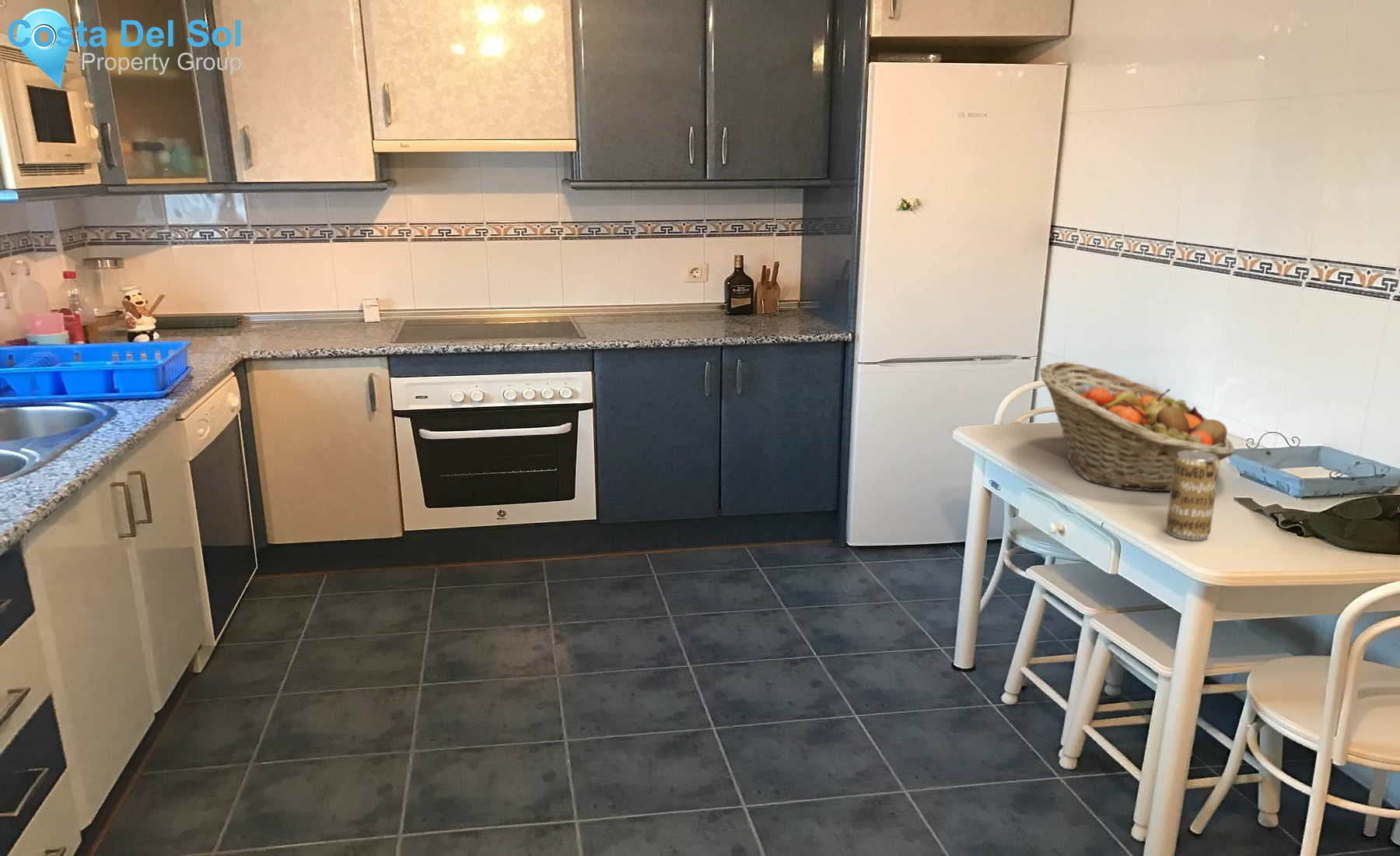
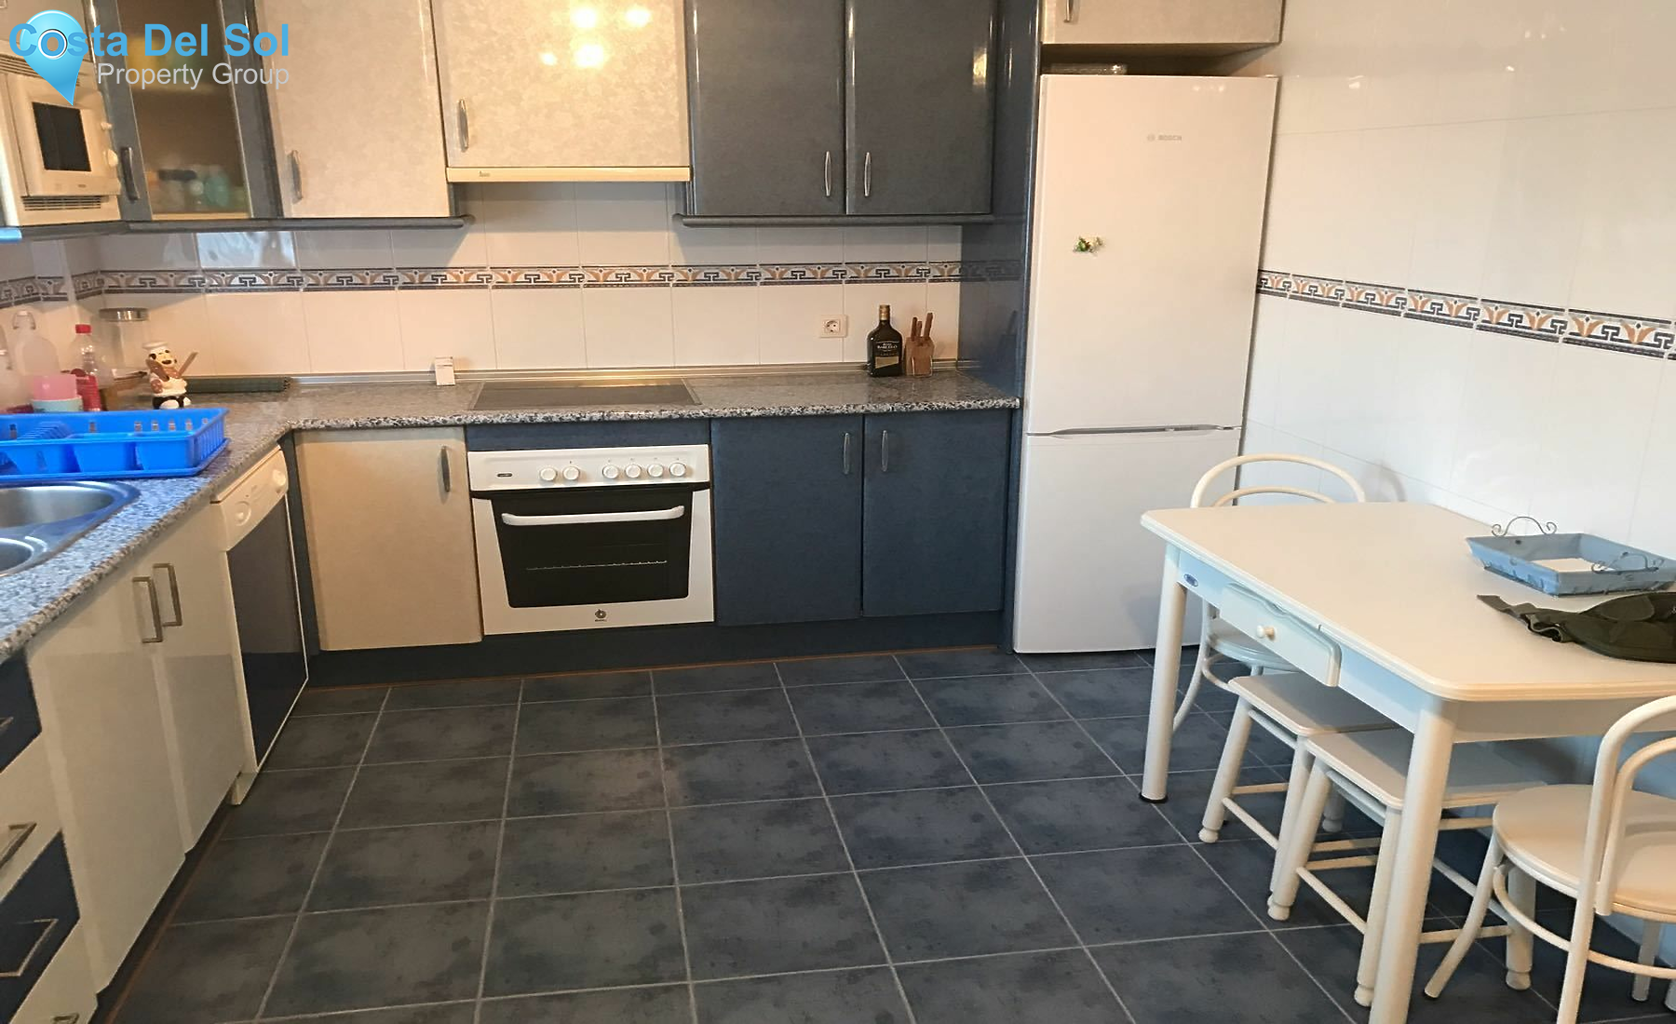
- fruit basket (1132, 422)
- beverage can (1192, 494)
